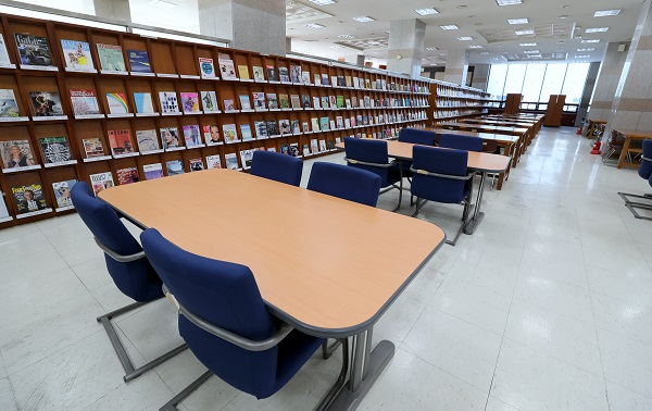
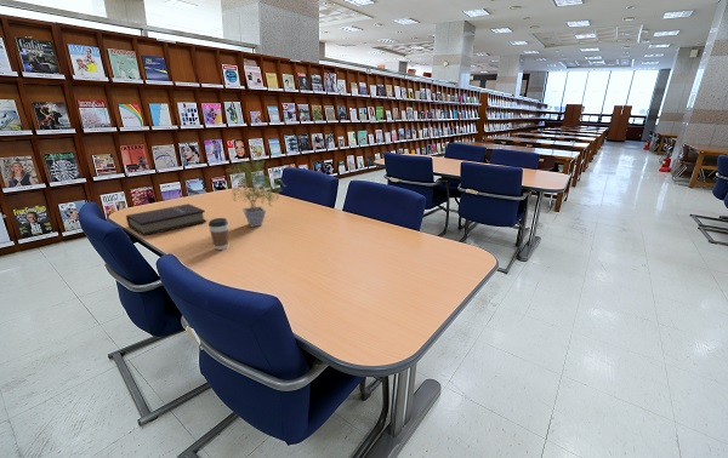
+ book (166, 218)
+ coffee cup (220, 234)
+ potted plant (254, 188)
